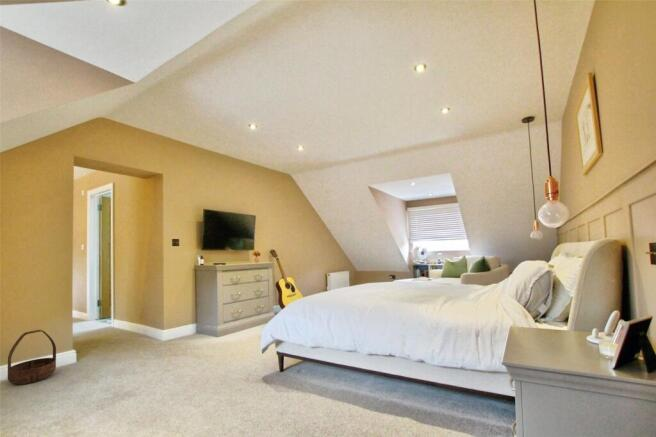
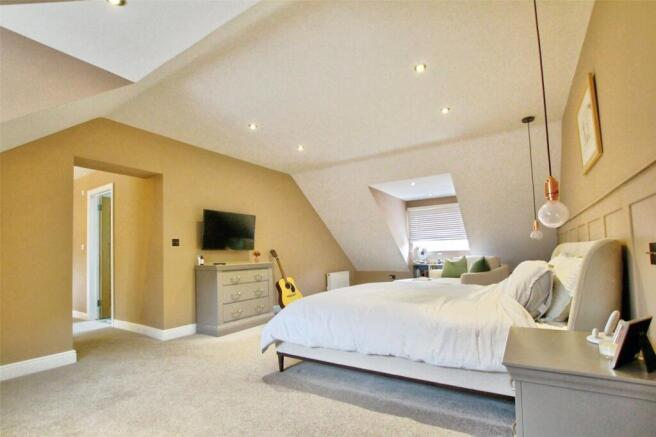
- basket (35, 359)
